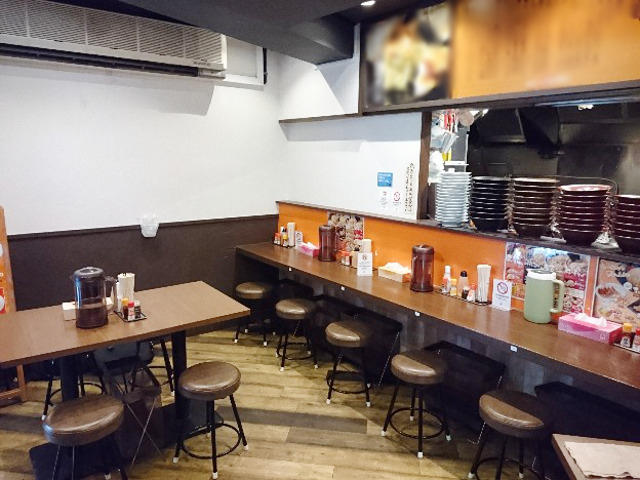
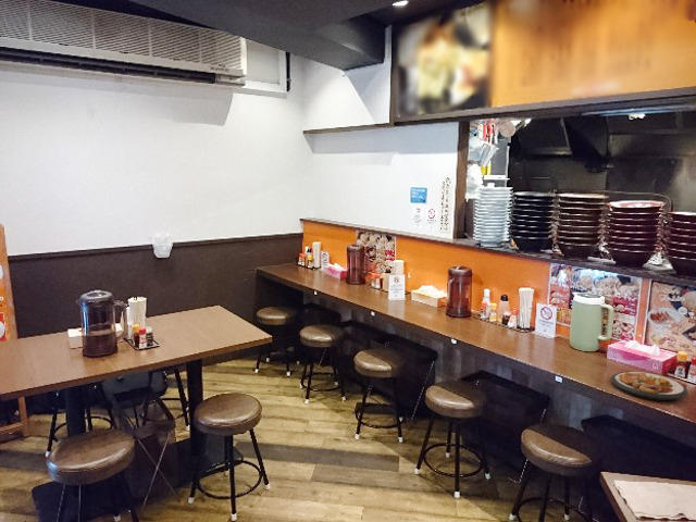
+ plate (648, 382)
